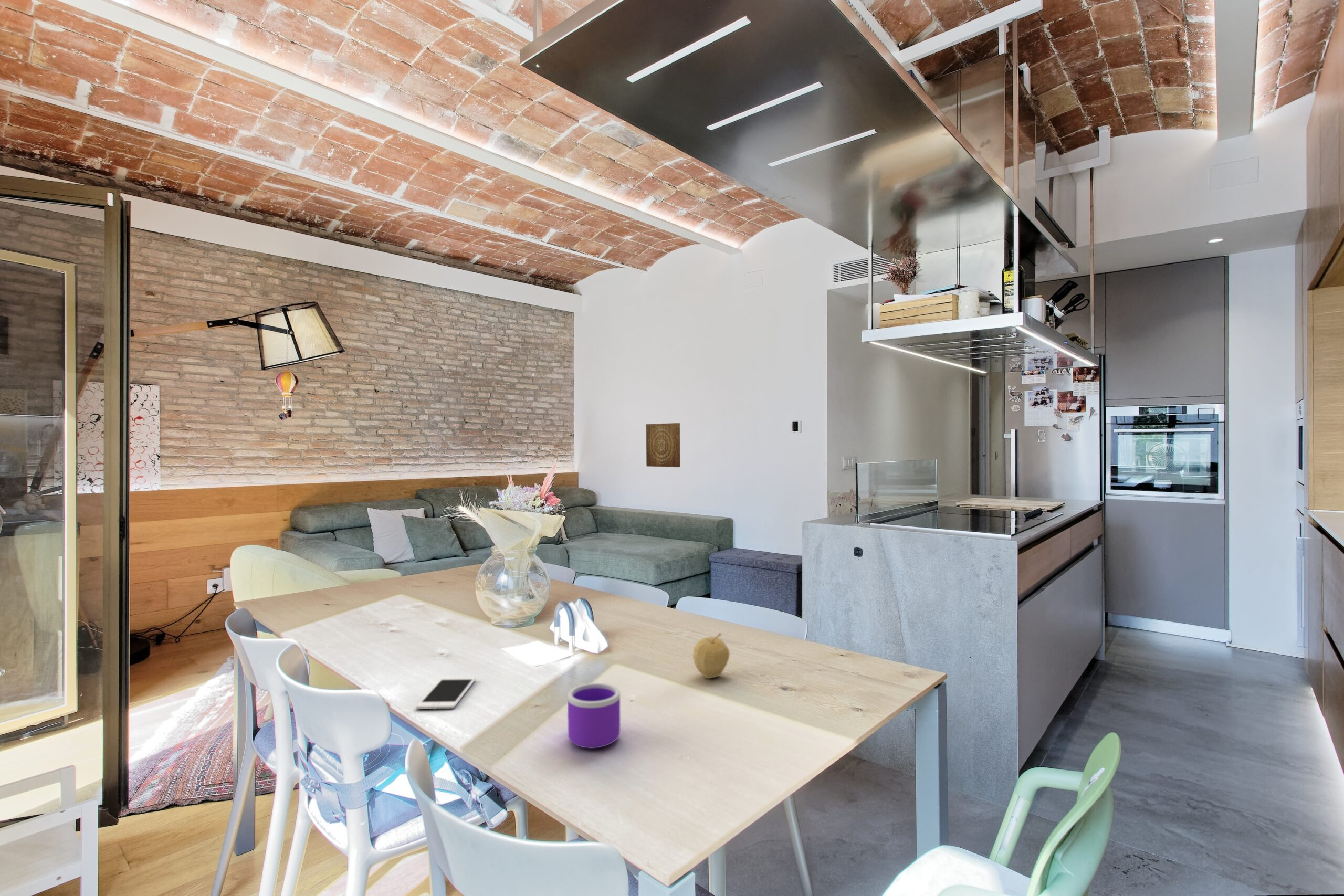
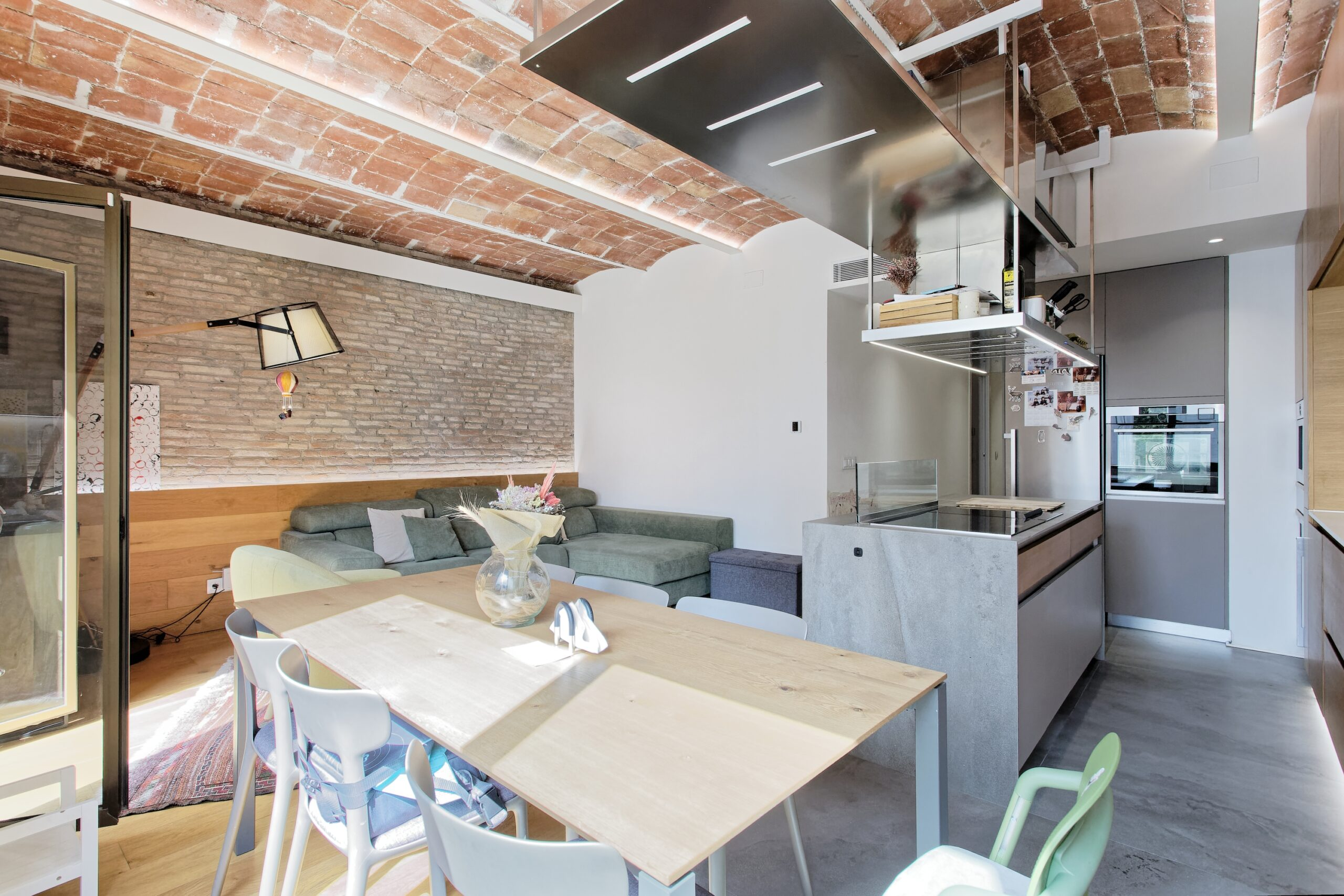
- mug (590, 713)
- fruit (711, 653)
- cell phone (447, 692)
- wall art (663, 445)
